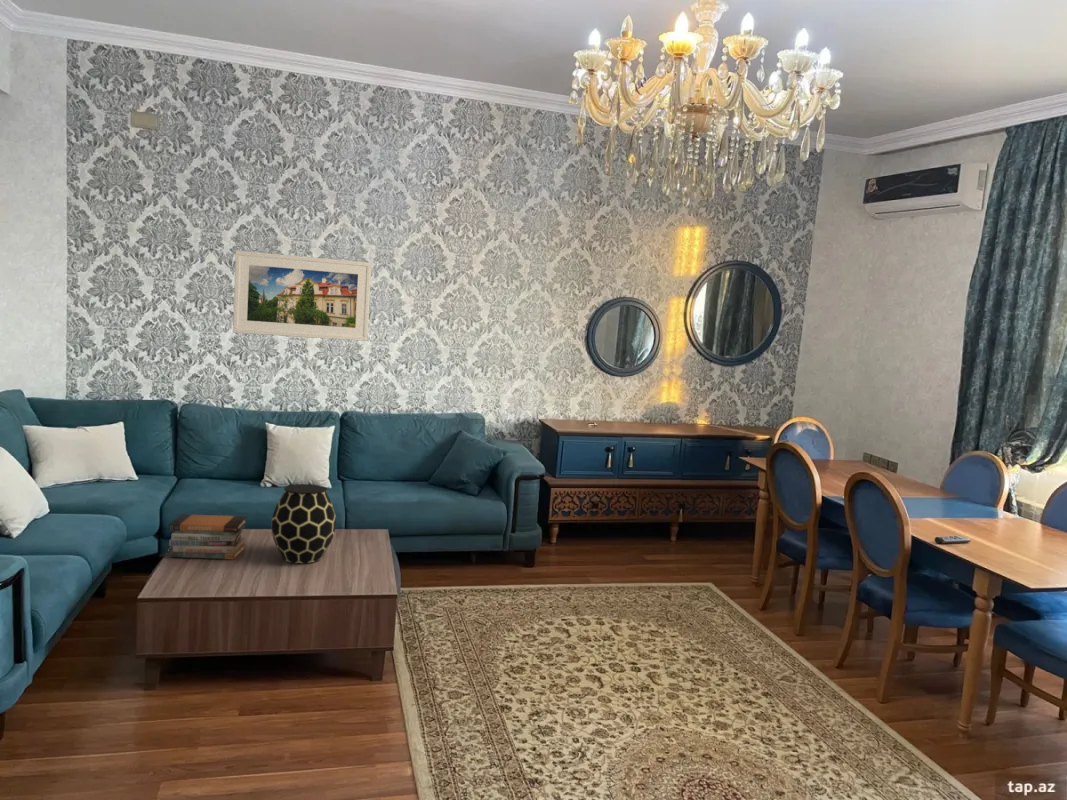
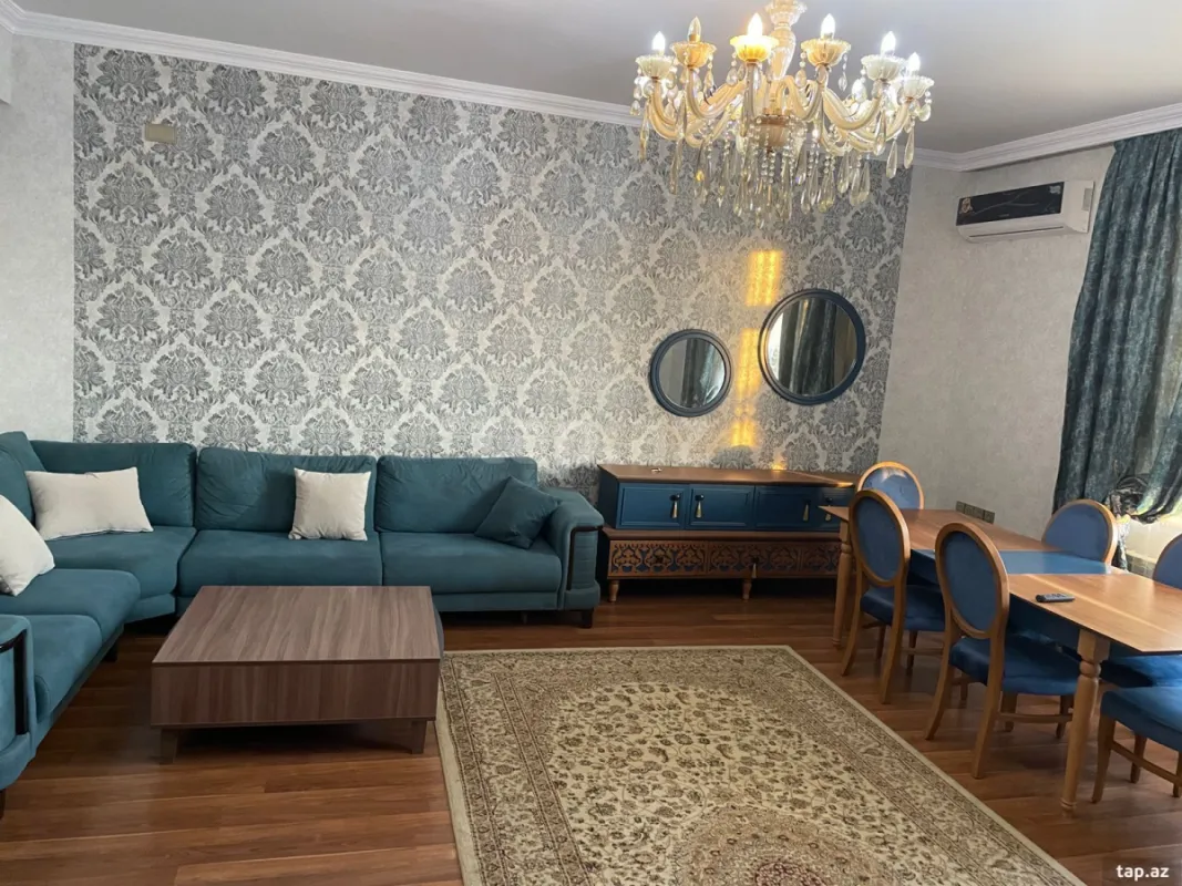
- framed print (303, 297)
- book stack (208, 536)
- vase (304, 523)
